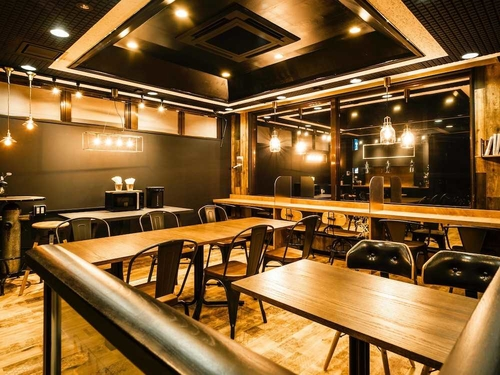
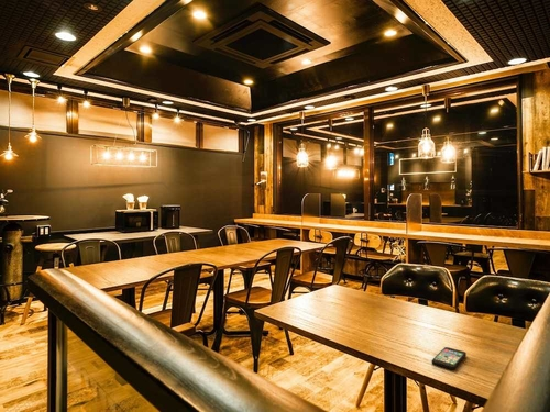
+ smartphone (449, 357)
